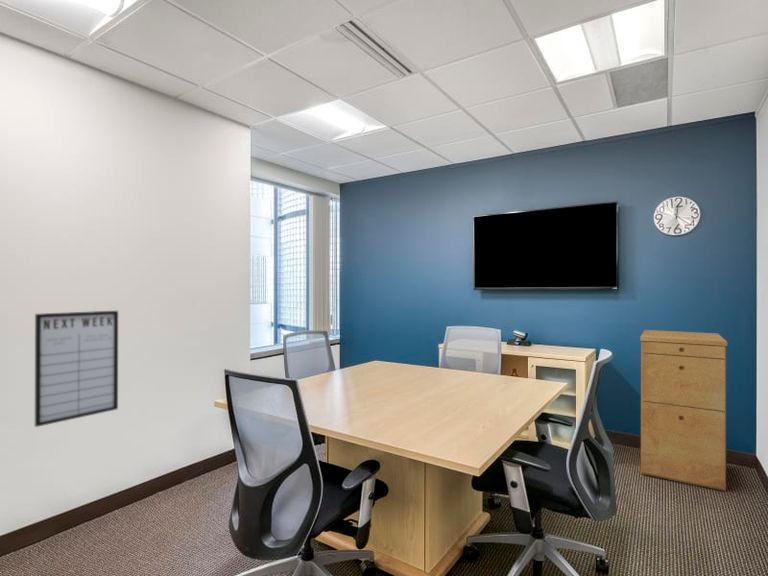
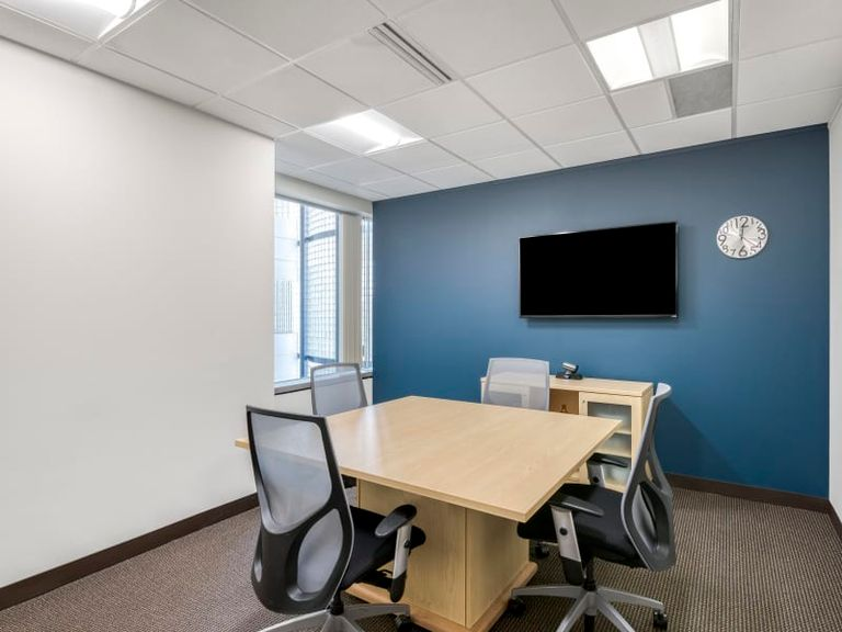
- writing board (79, 364)
- filing cabinet (680, 401)
